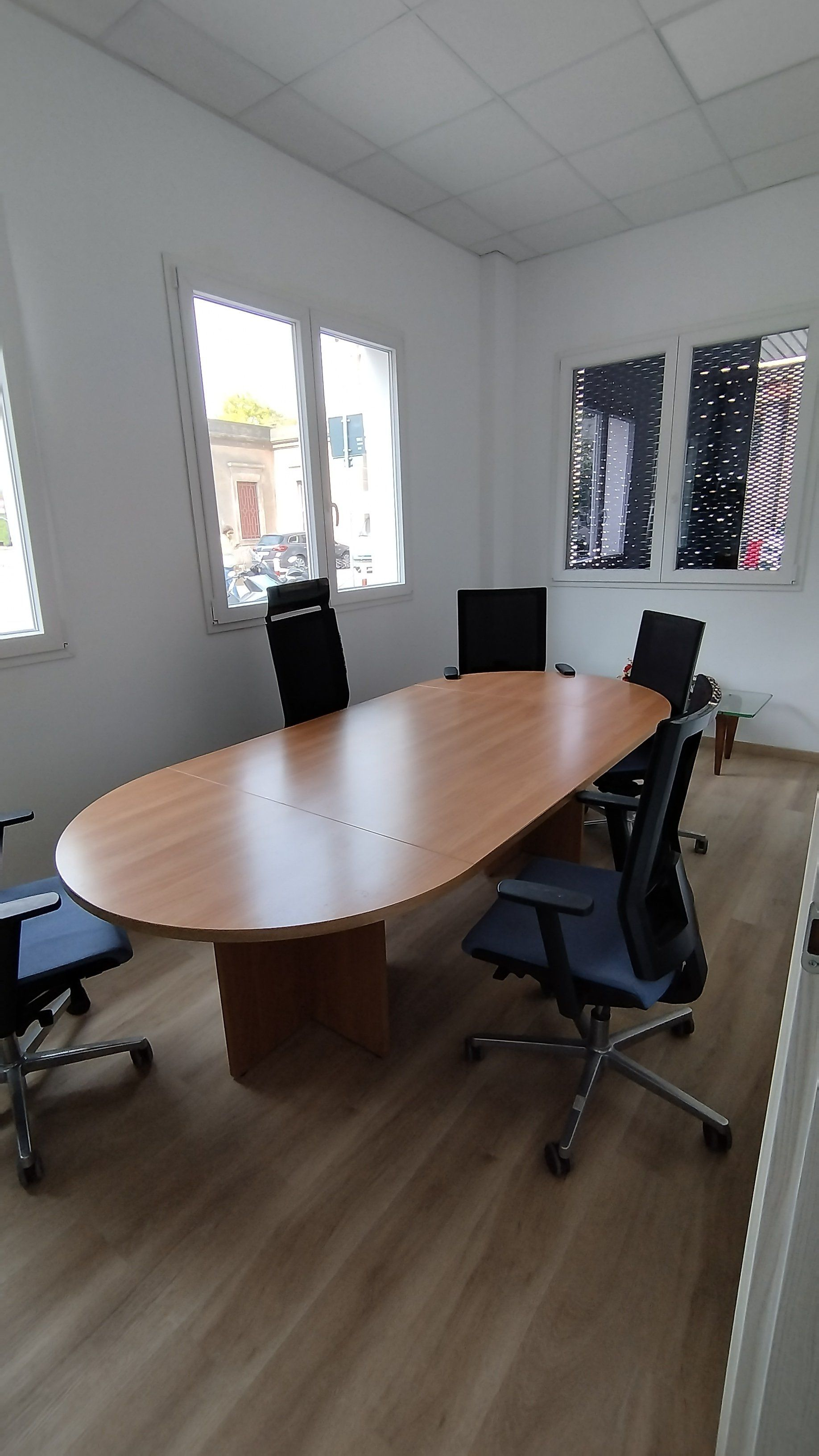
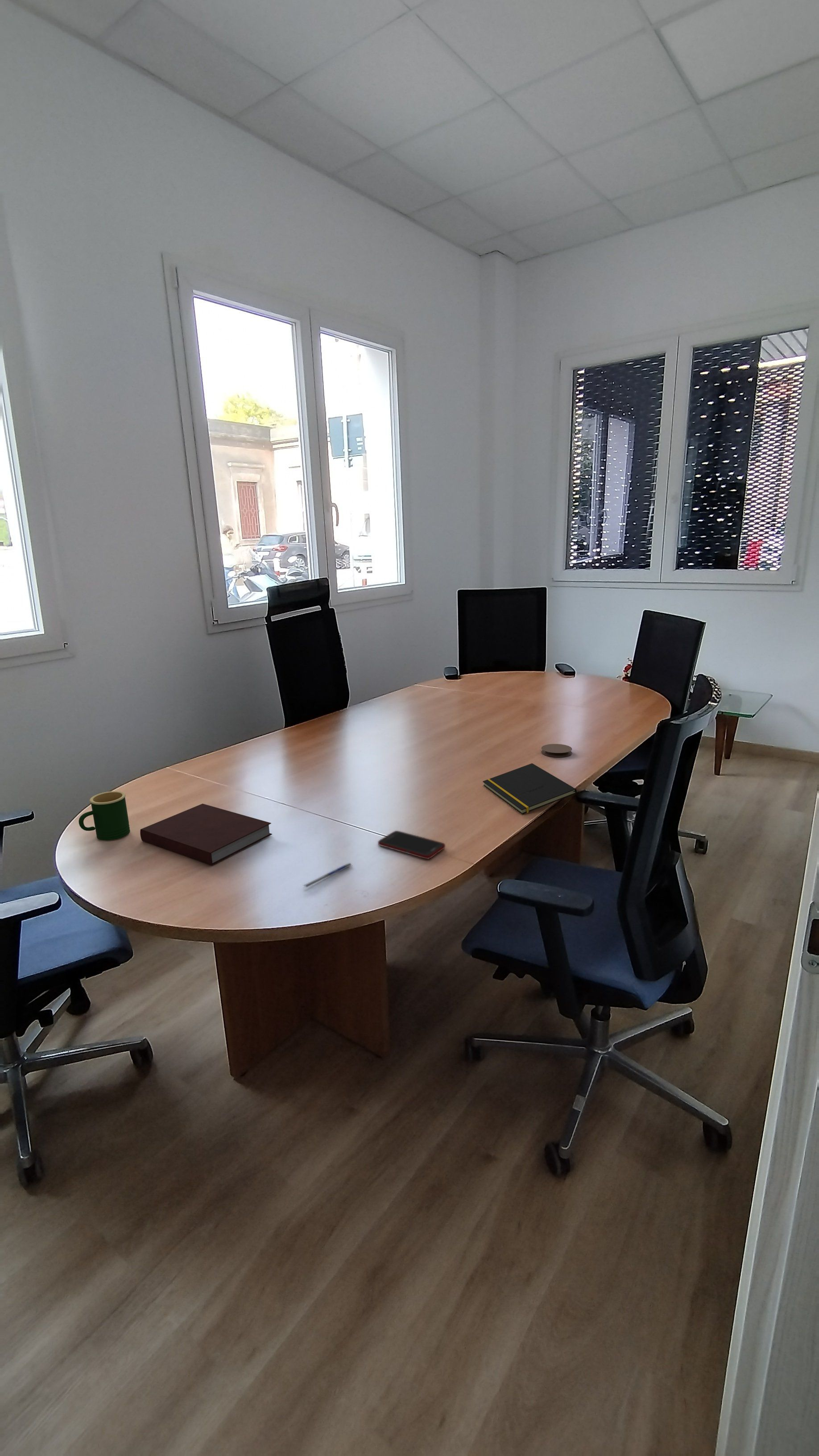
+ notepad (527, 787)
+ pen (327, 875)
+ coaster (556, 750)
+ mug (103, 818)
+ cell phone (411, 844)
+ notebook (206, 832)
